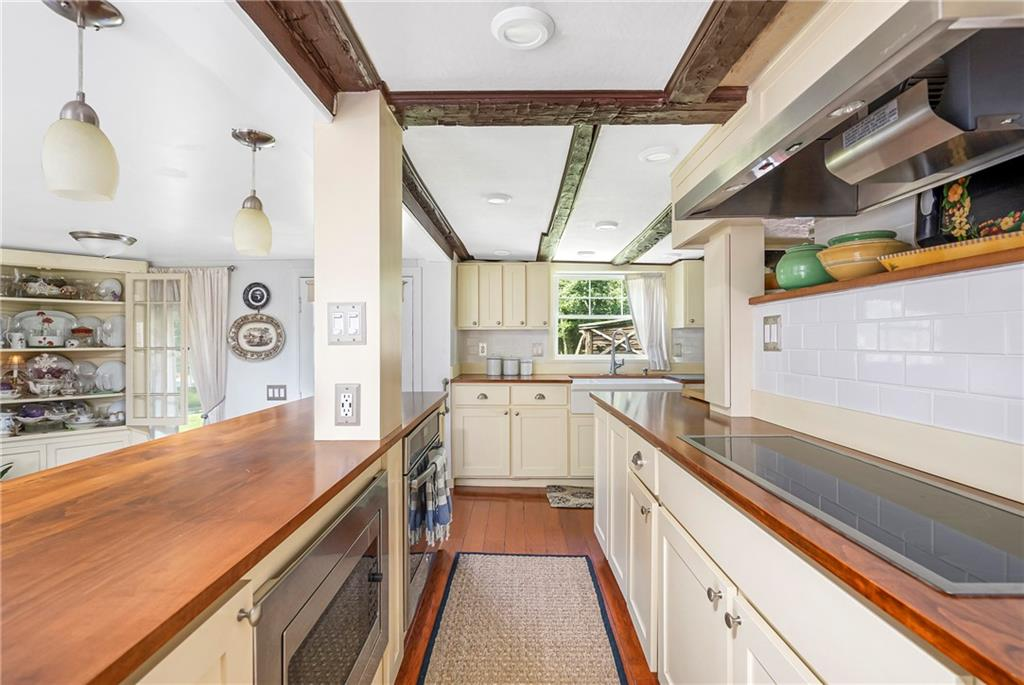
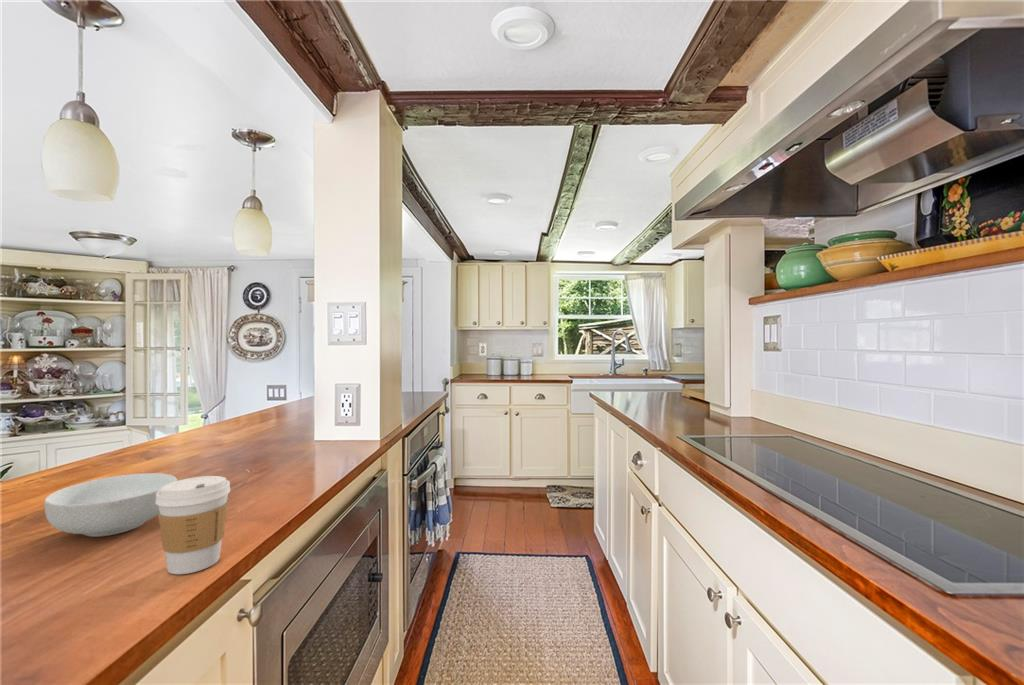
+ cereal bowl (115, 506)
+ coffee cup (194, 521)
